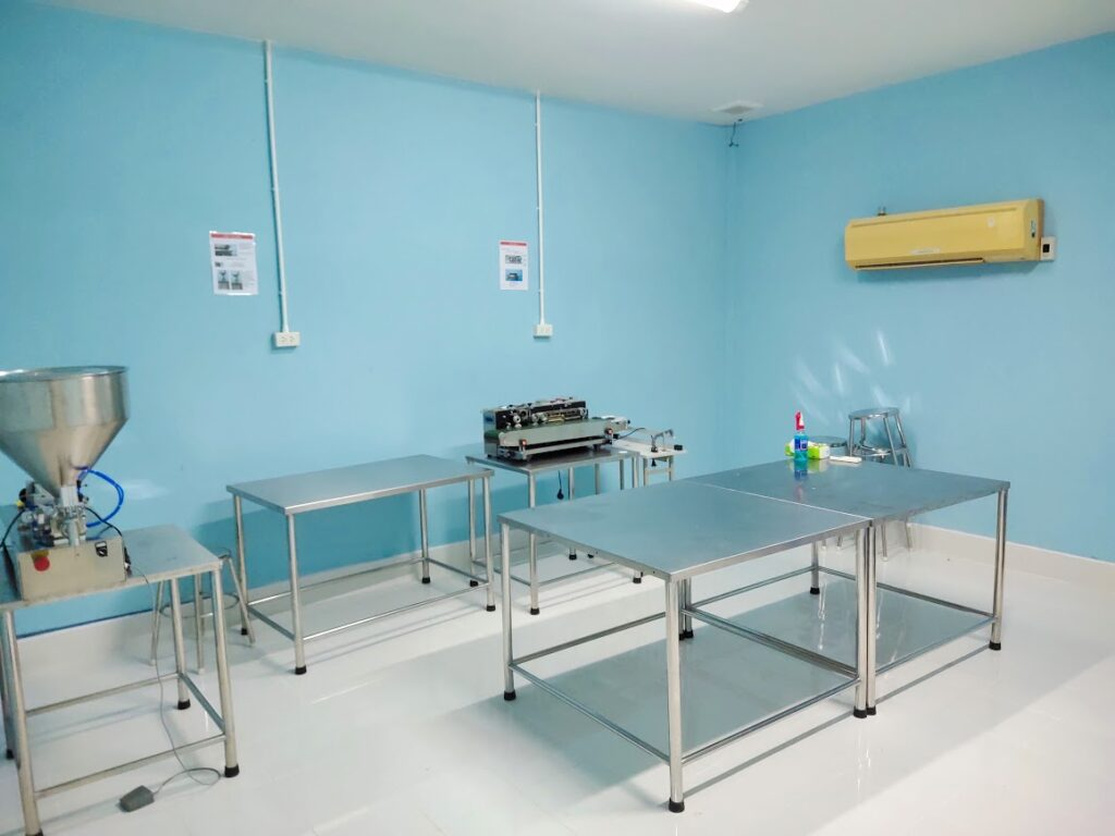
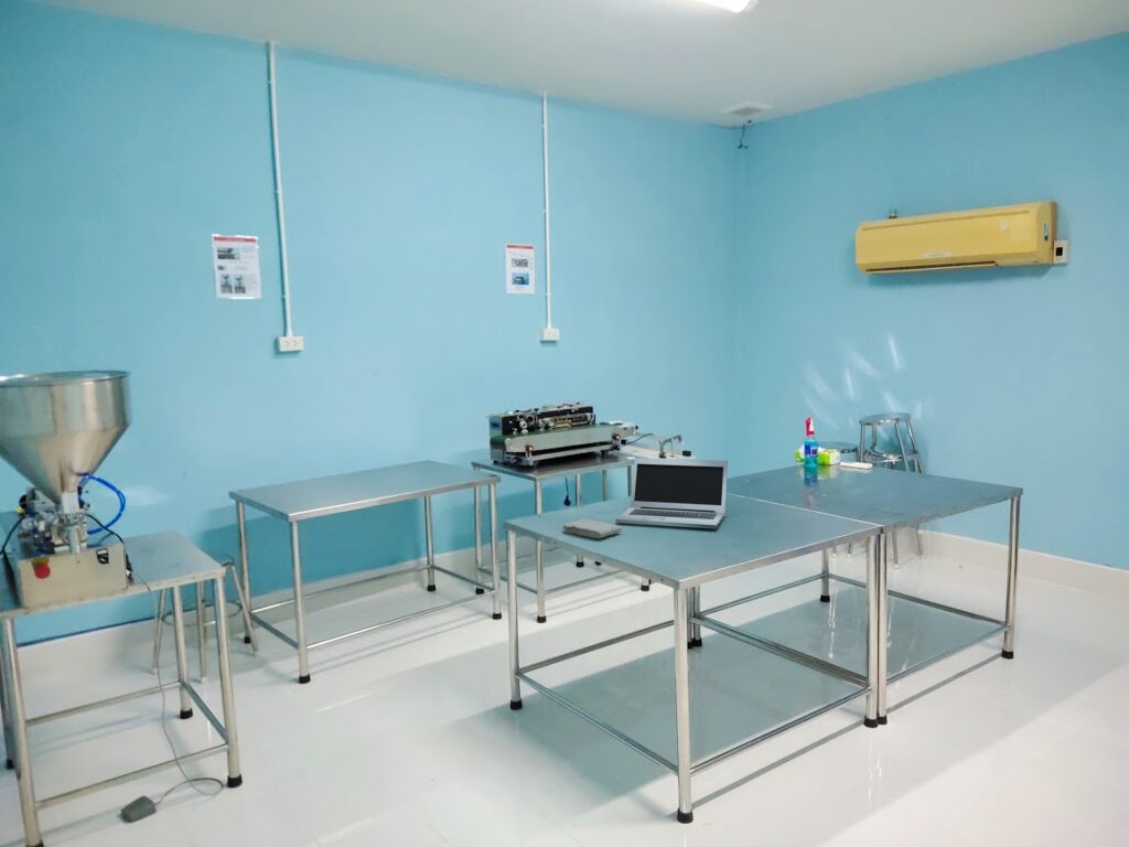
+ washcloth (591, 527)
+ laptop (673, 491)
